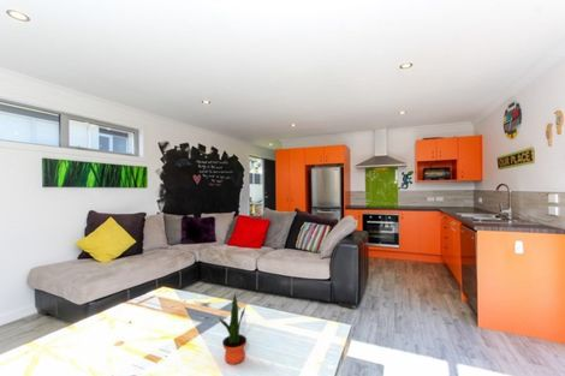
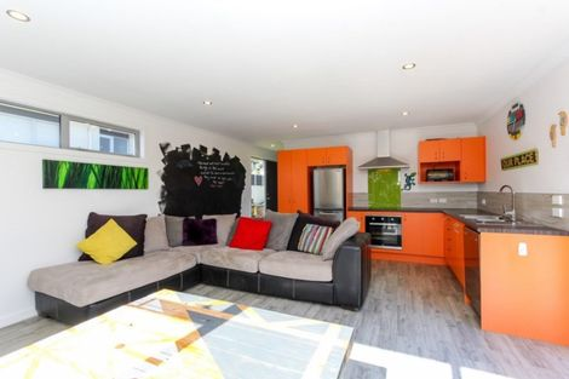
- potted plant (233, 327)
